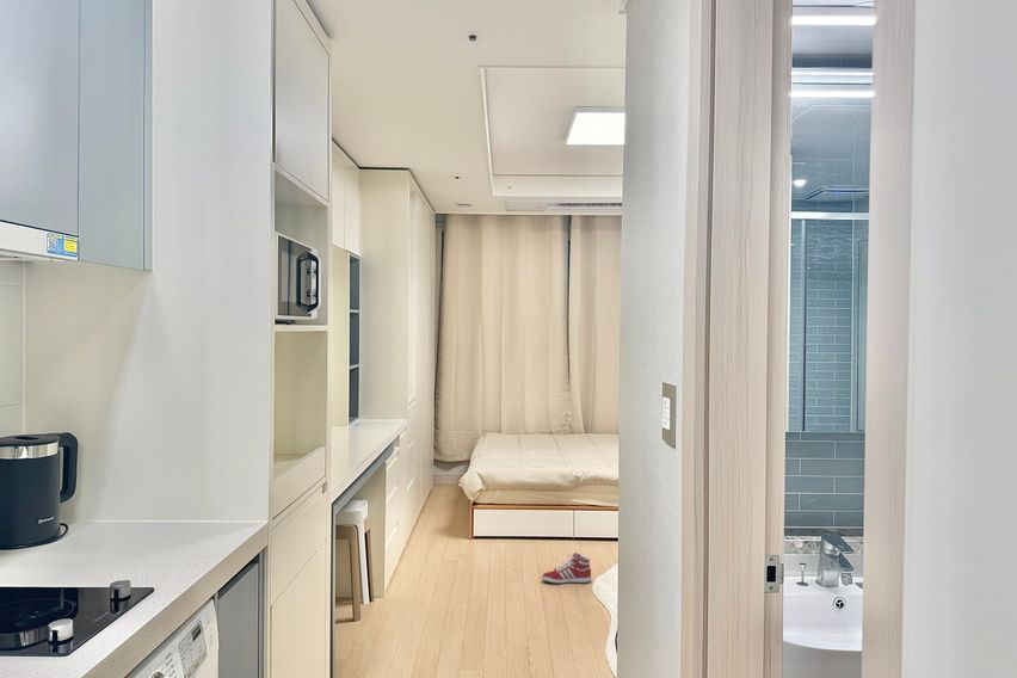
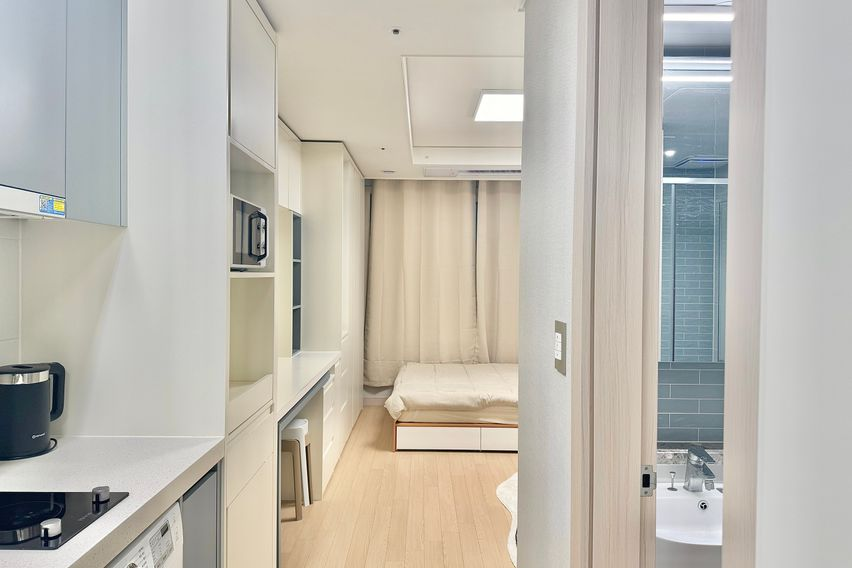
- sneaker (566, 567)
